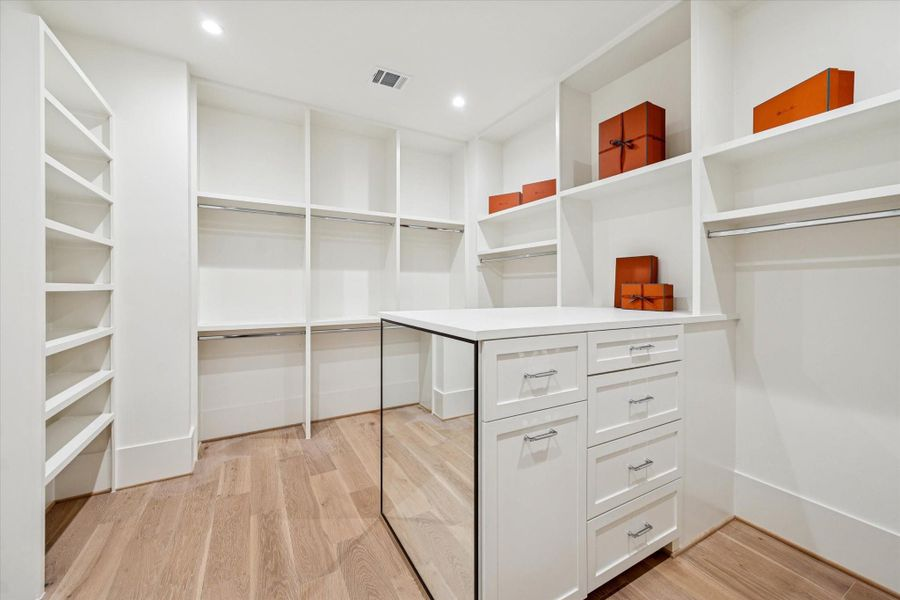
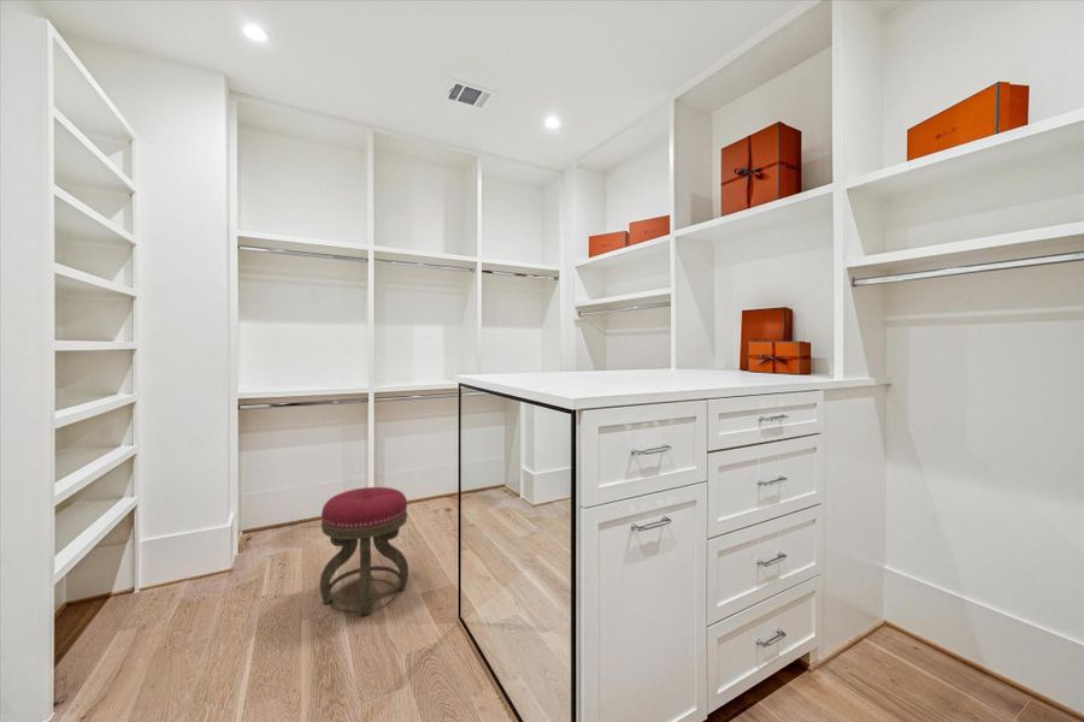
+ stool (365, 544)
